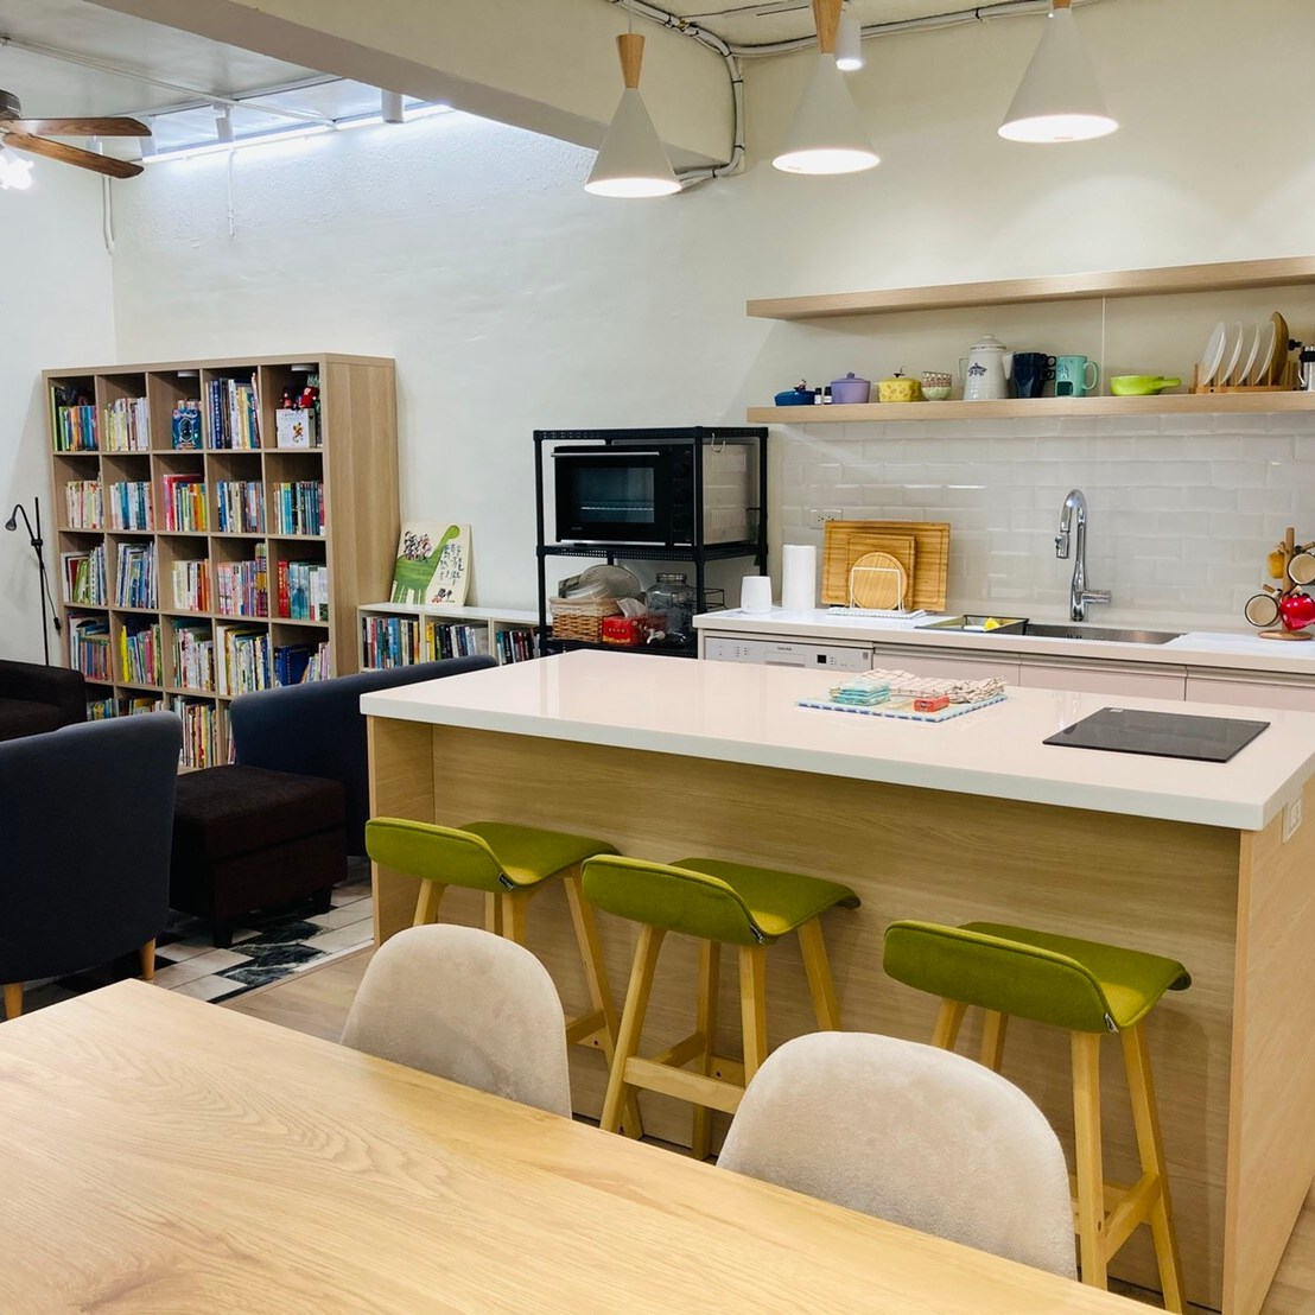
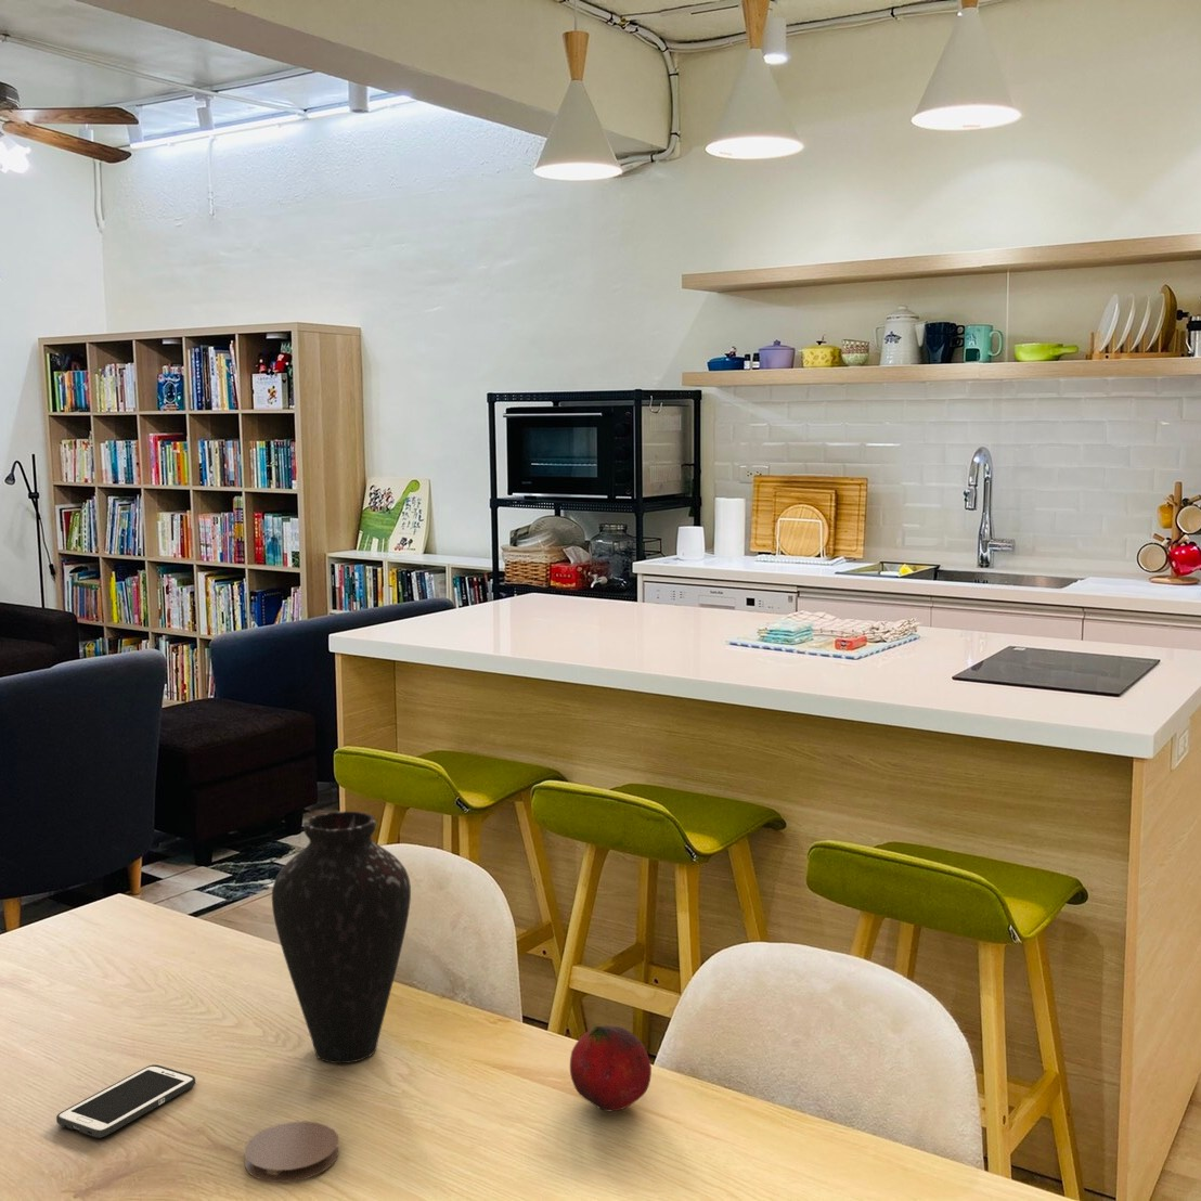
+ fruit (610, 1064)
+ cell phone (128, 1099)
+ coaster (291, 1150)
+ vase (342, 936)
